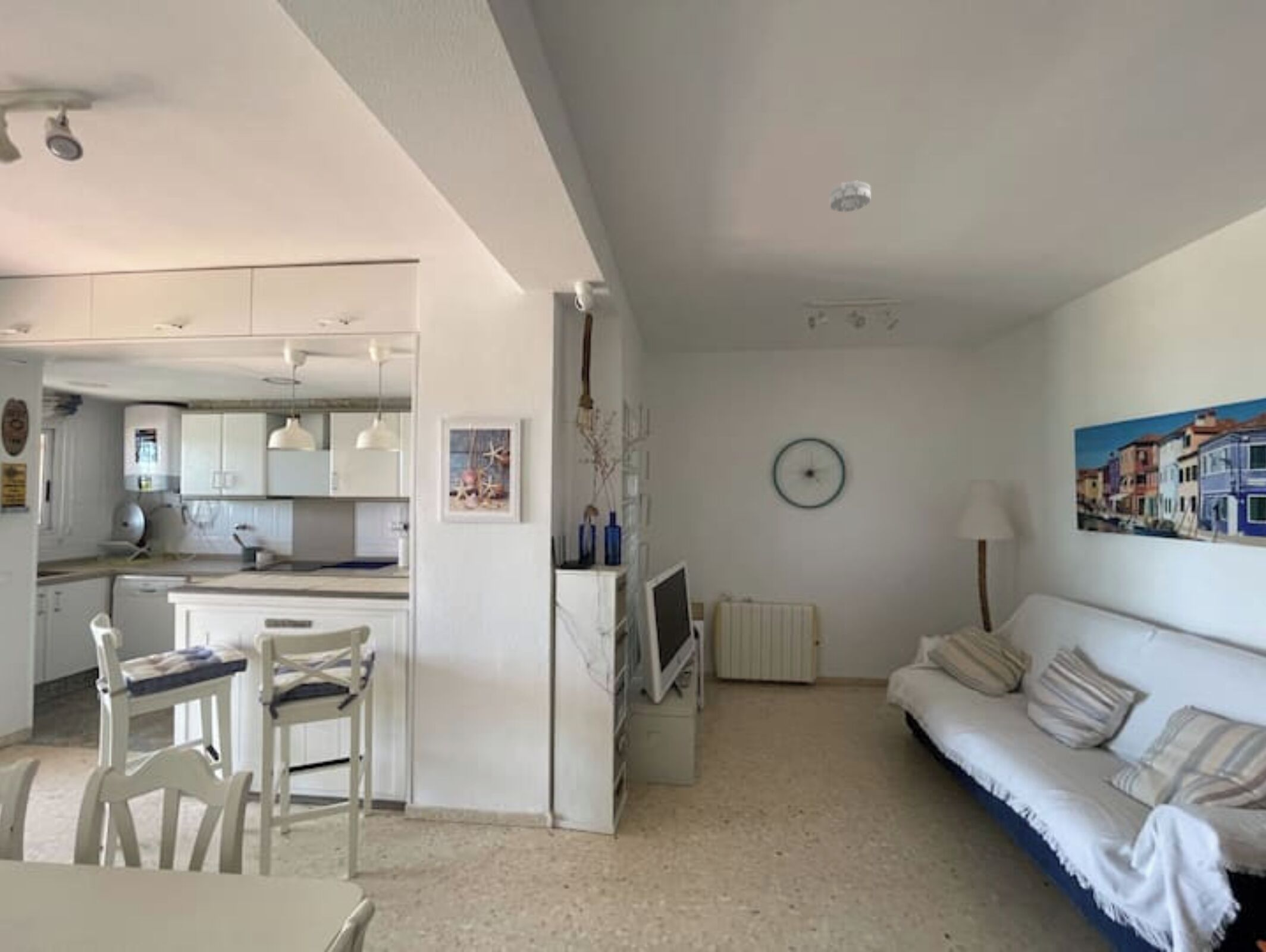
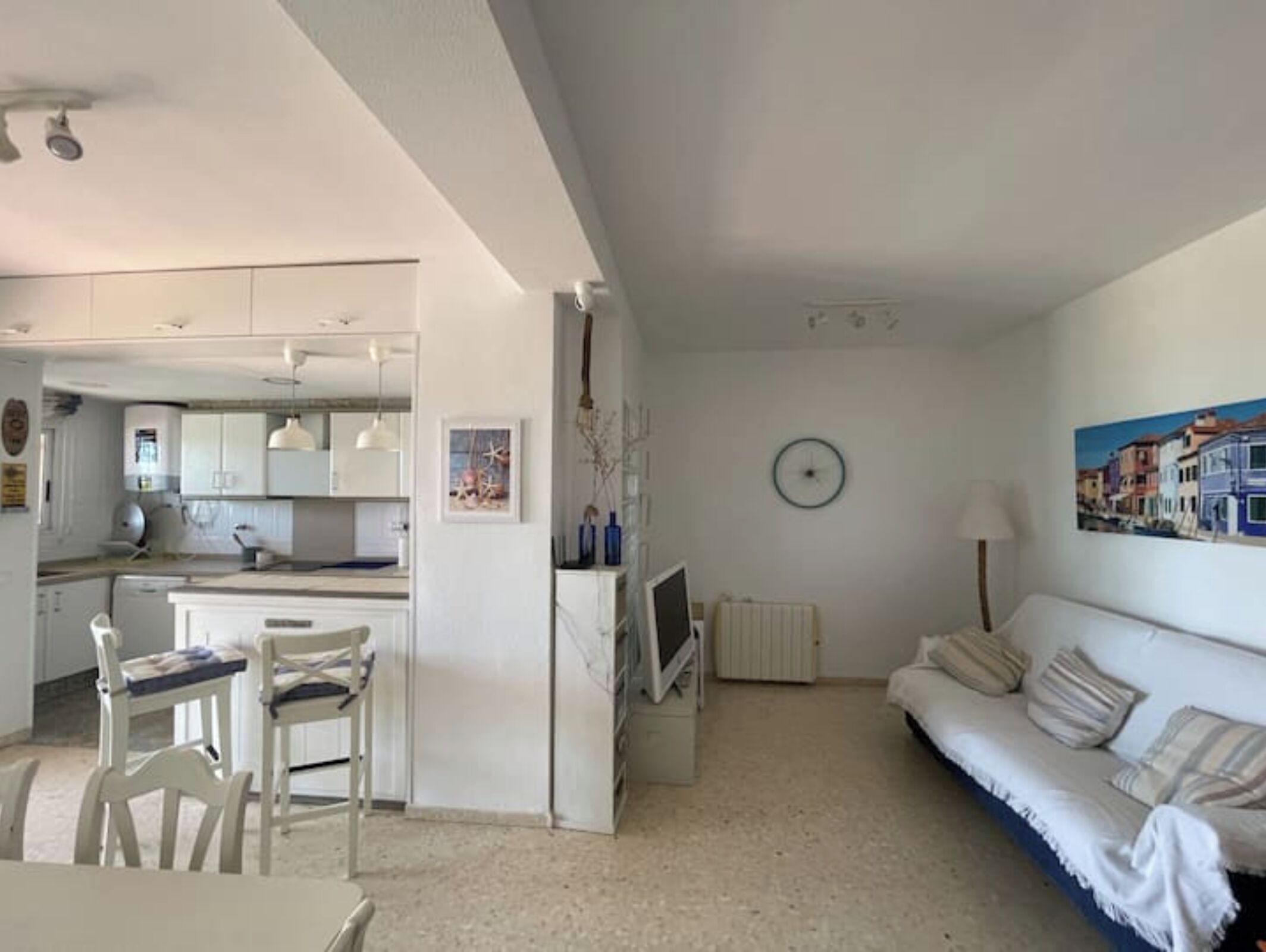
- smoke detector (850, 196)
